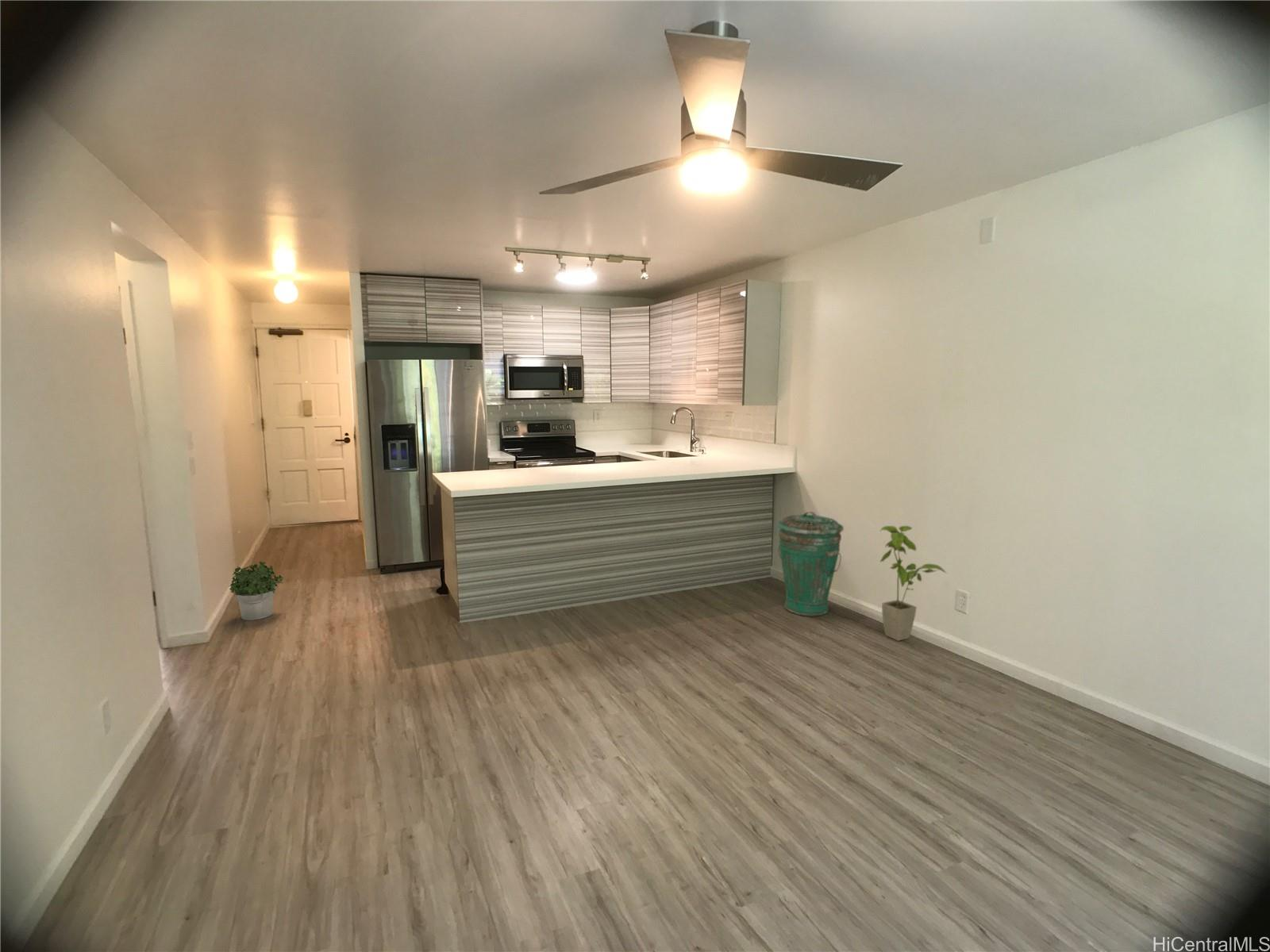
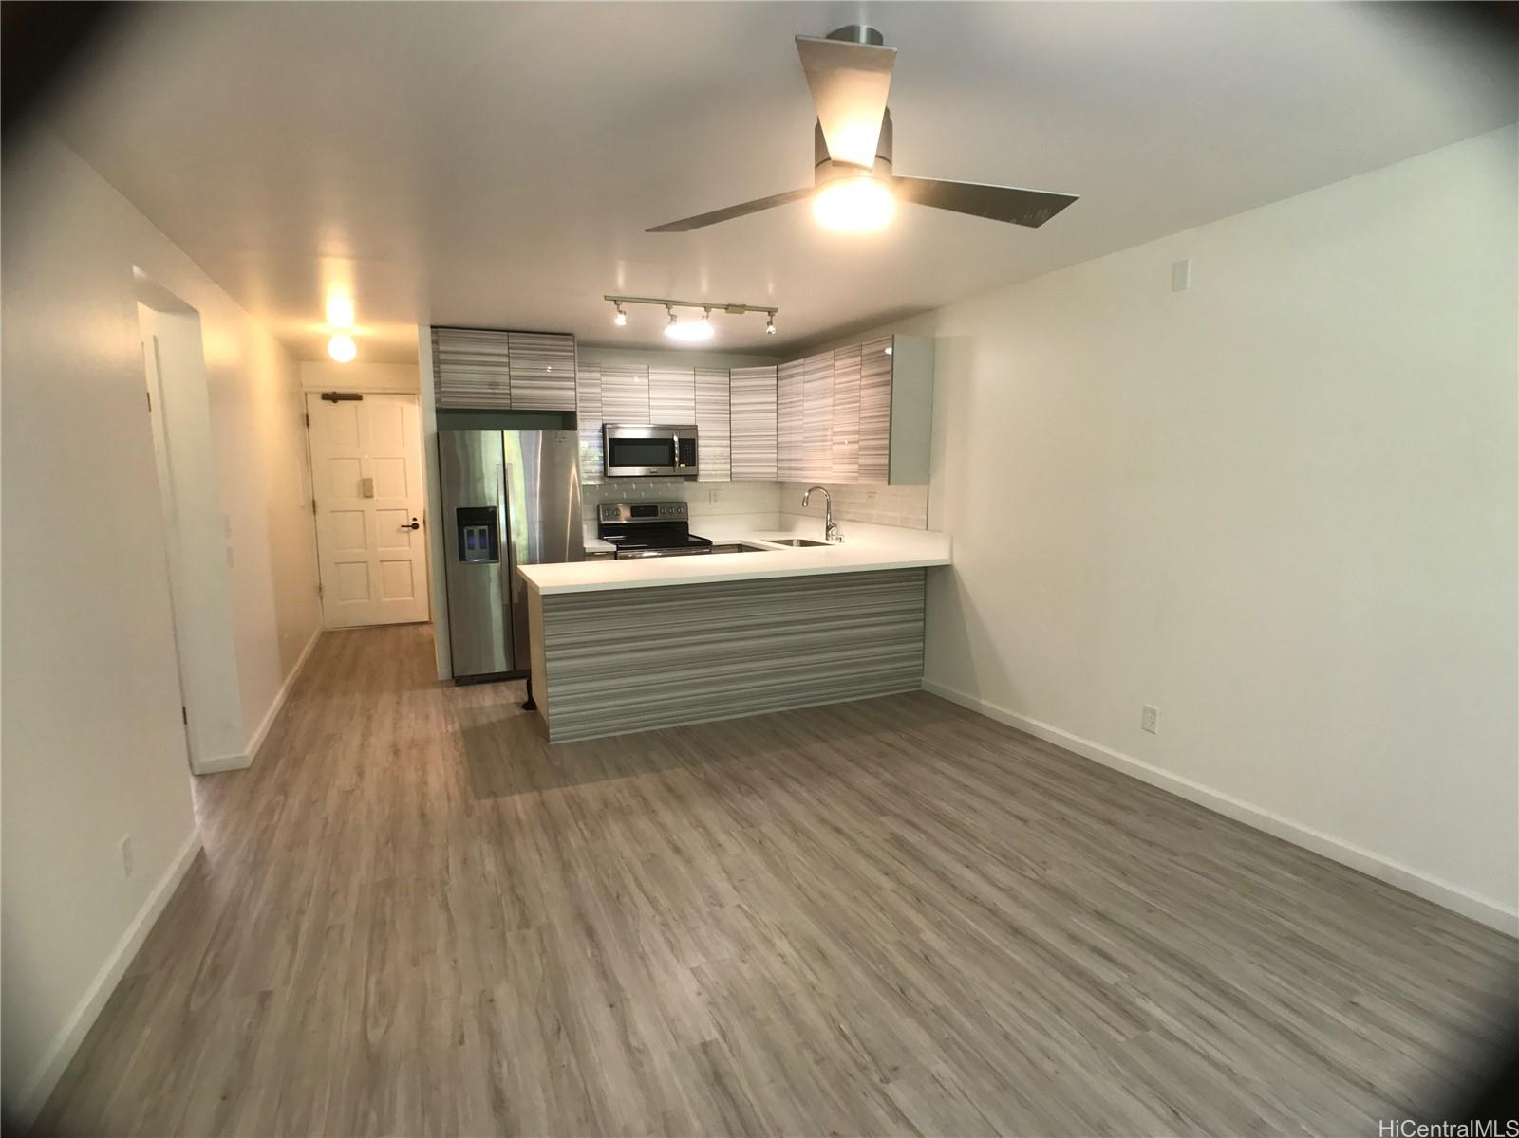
- trash can (808, 561)
- house plant (904, 584)
- potted plant (256, 589)
